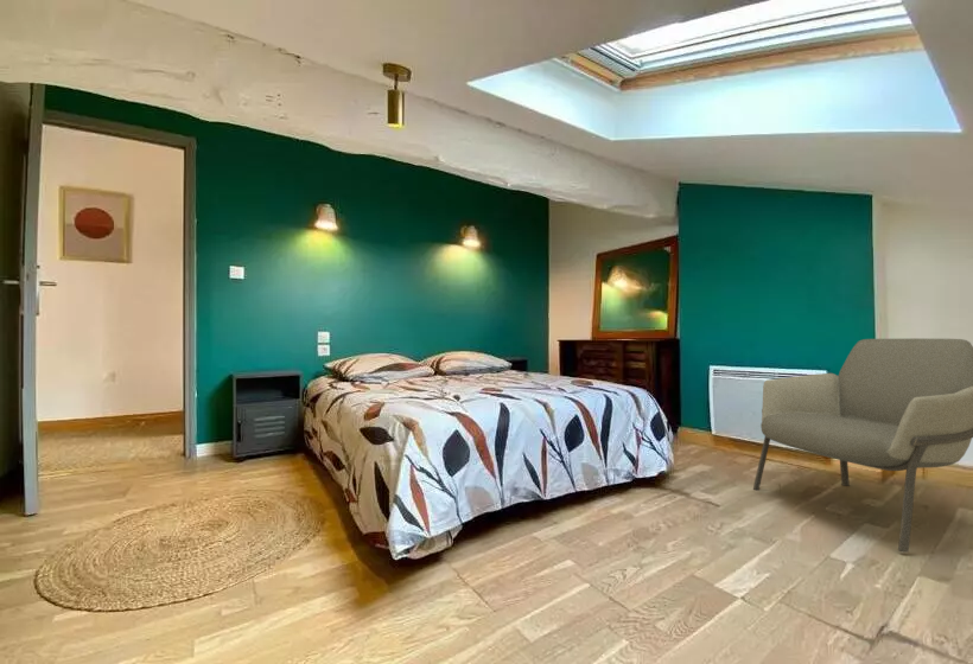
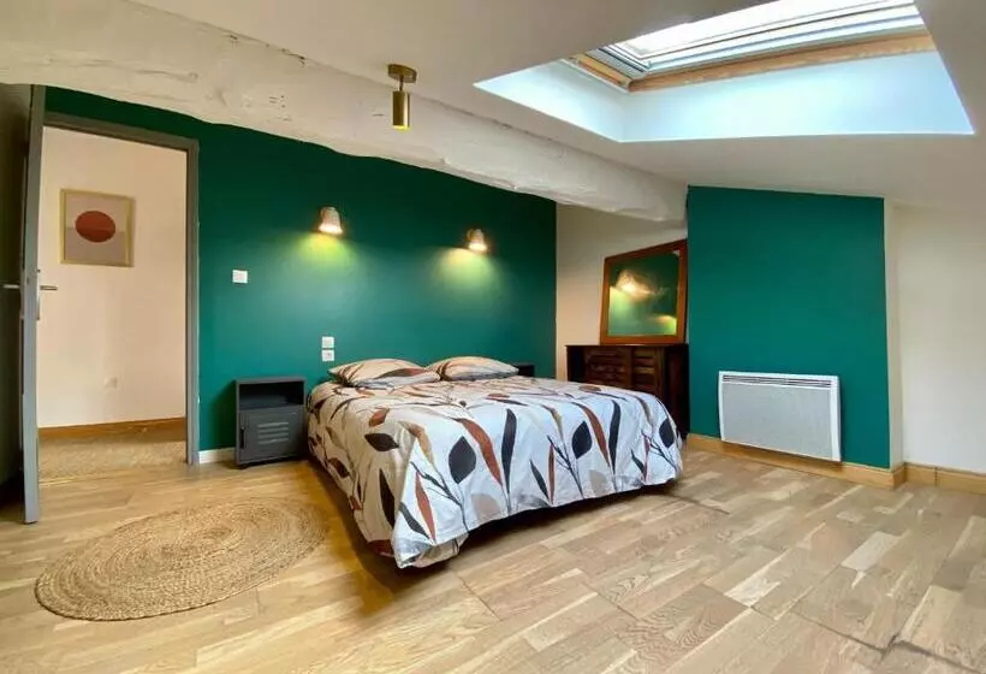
- armchair (859, 424)
